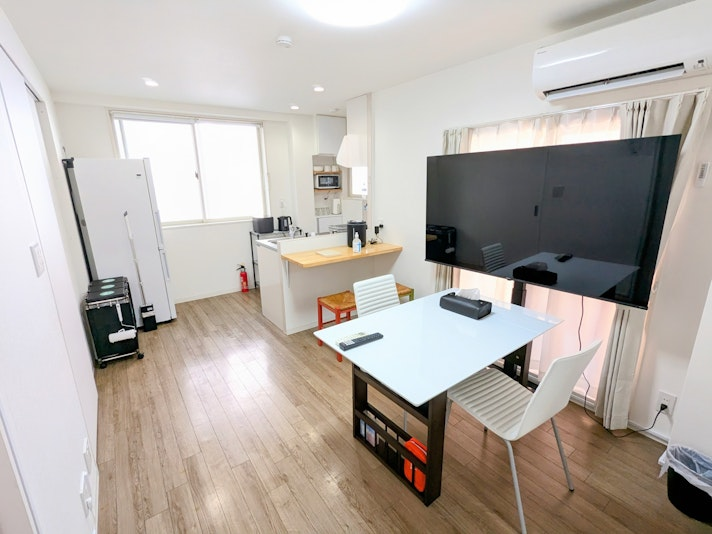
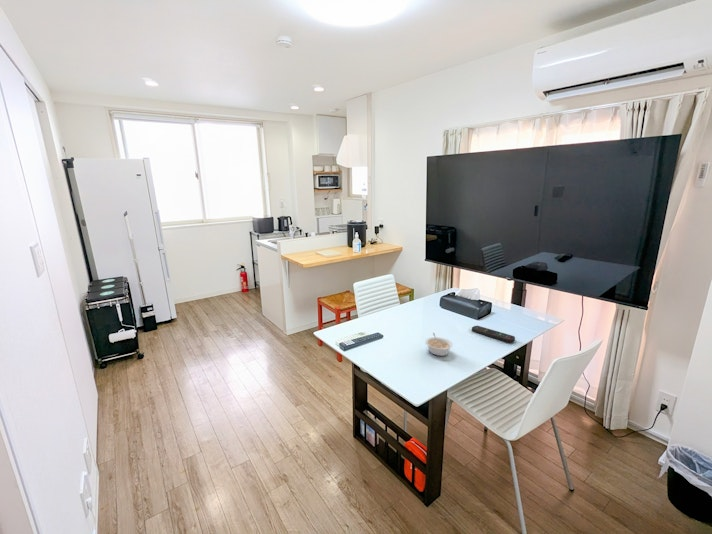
+ legume (437, 345)
+ remote control (492, 333)
